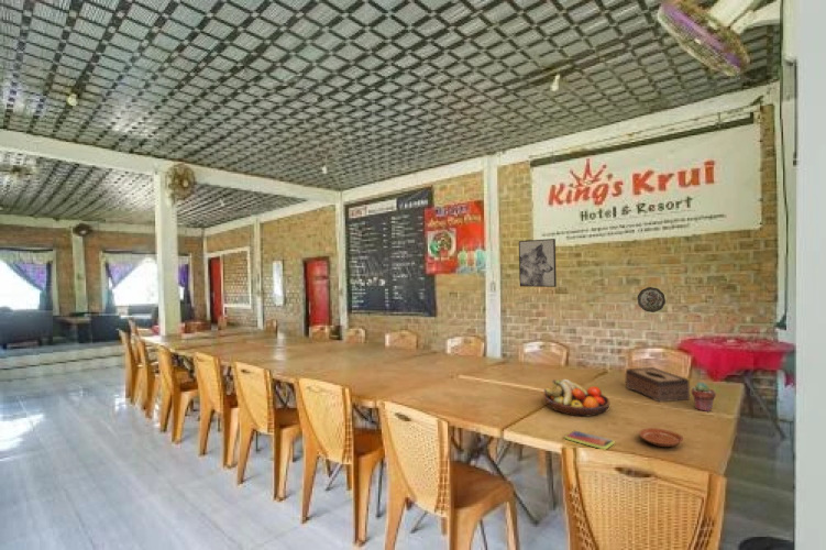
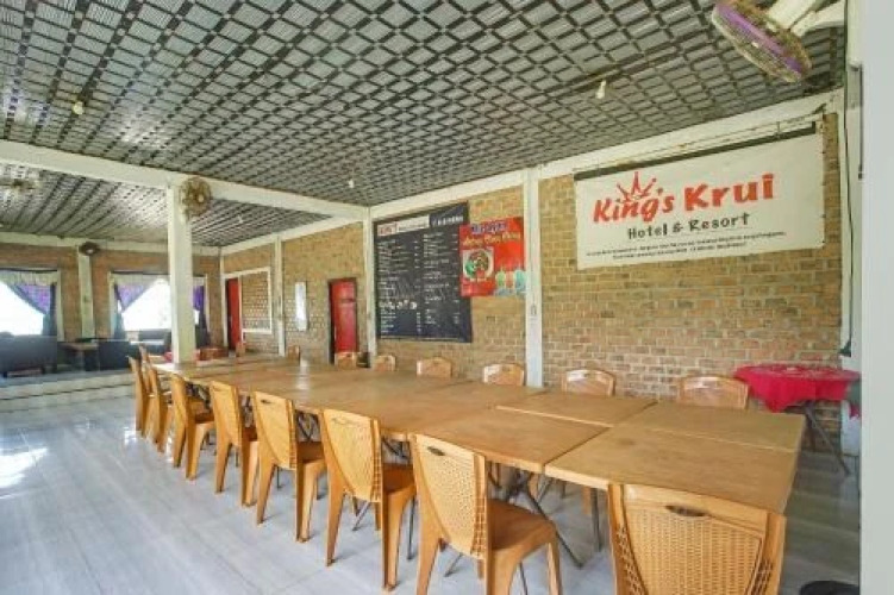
- fruit bowl (575, 394)
- potted succulent (703, 395)
- decorative plate (651, 299)
- smartphone (588, 439)
- tissue box (656, 384)
- plate (660, 439)
- wall art (537, 263)
